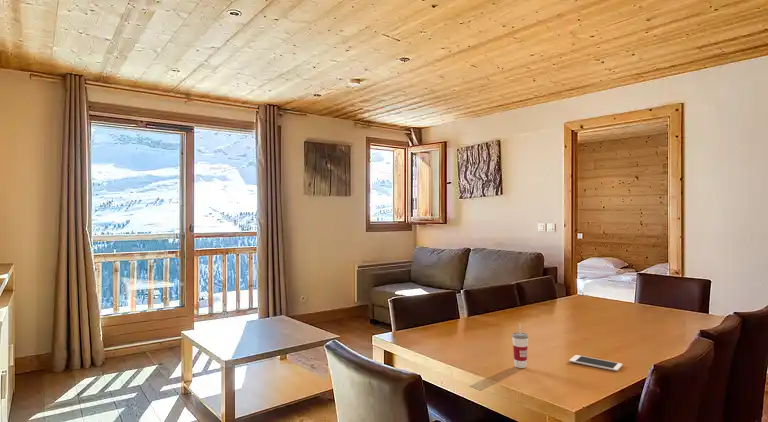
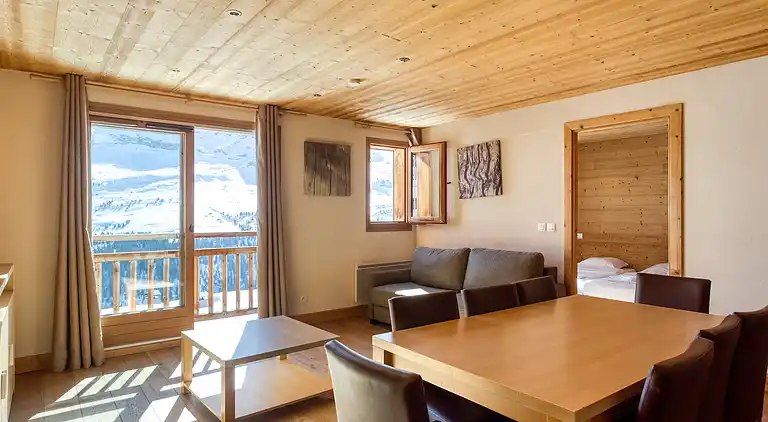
- cup (520, 344)
- cell phone (595, 362)
